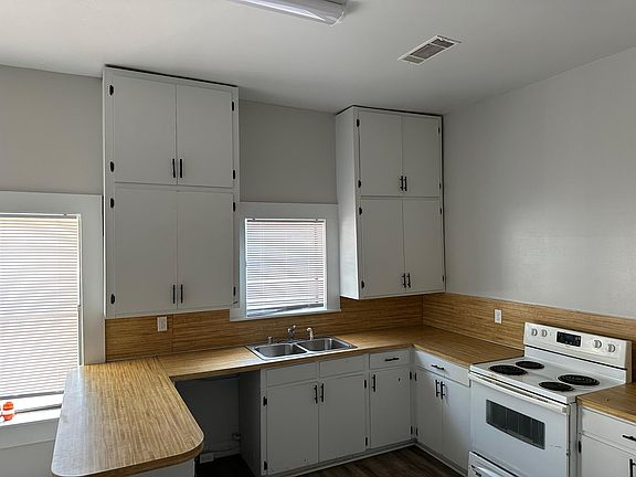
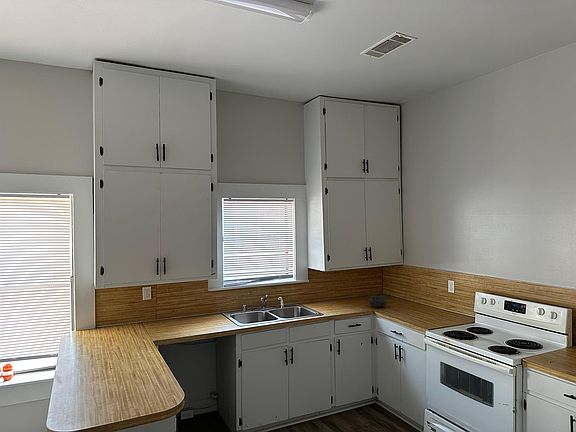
+ kettle (378, 296)
